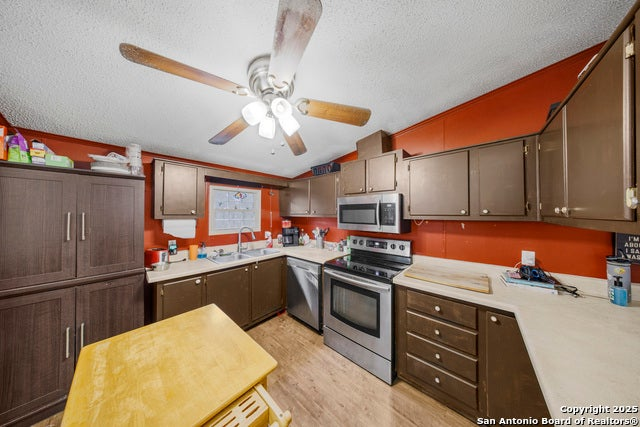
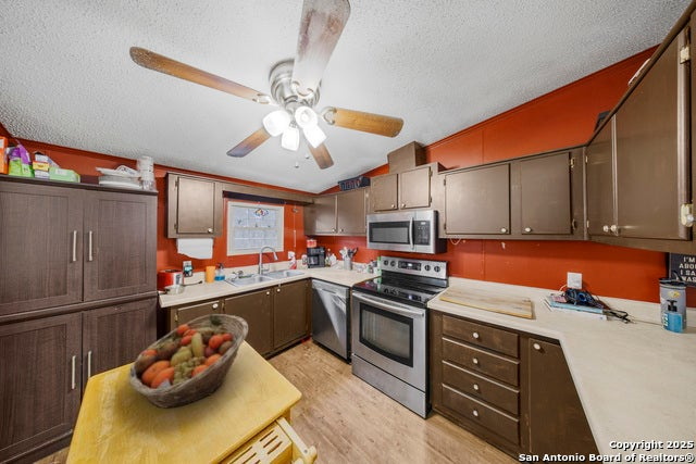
+ fruit basket (194, 353)
